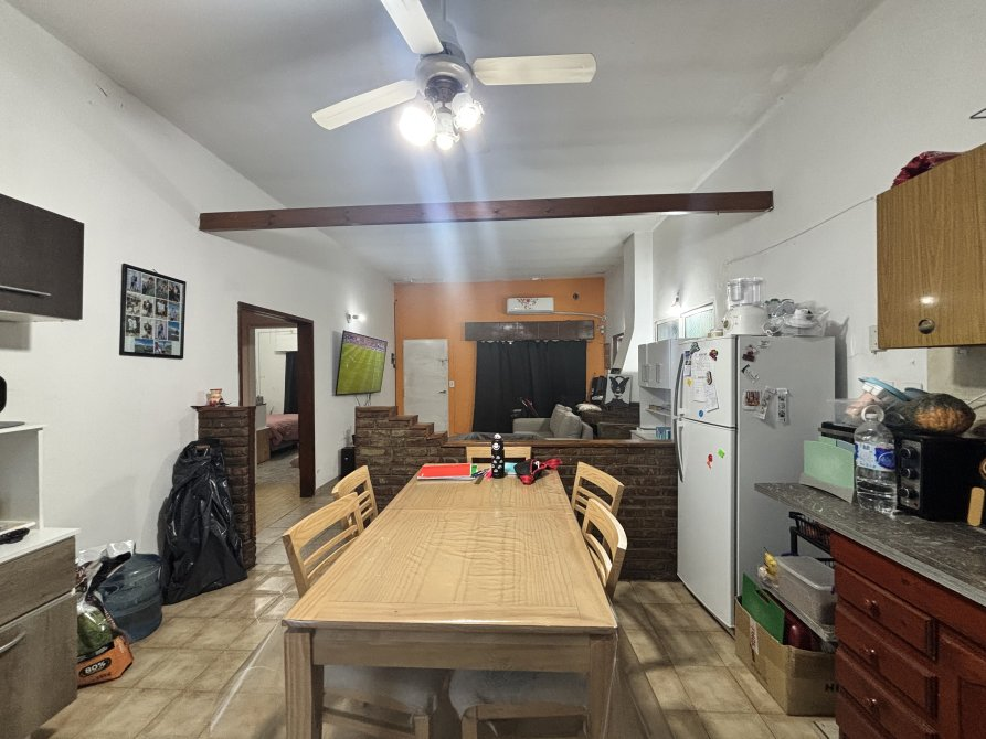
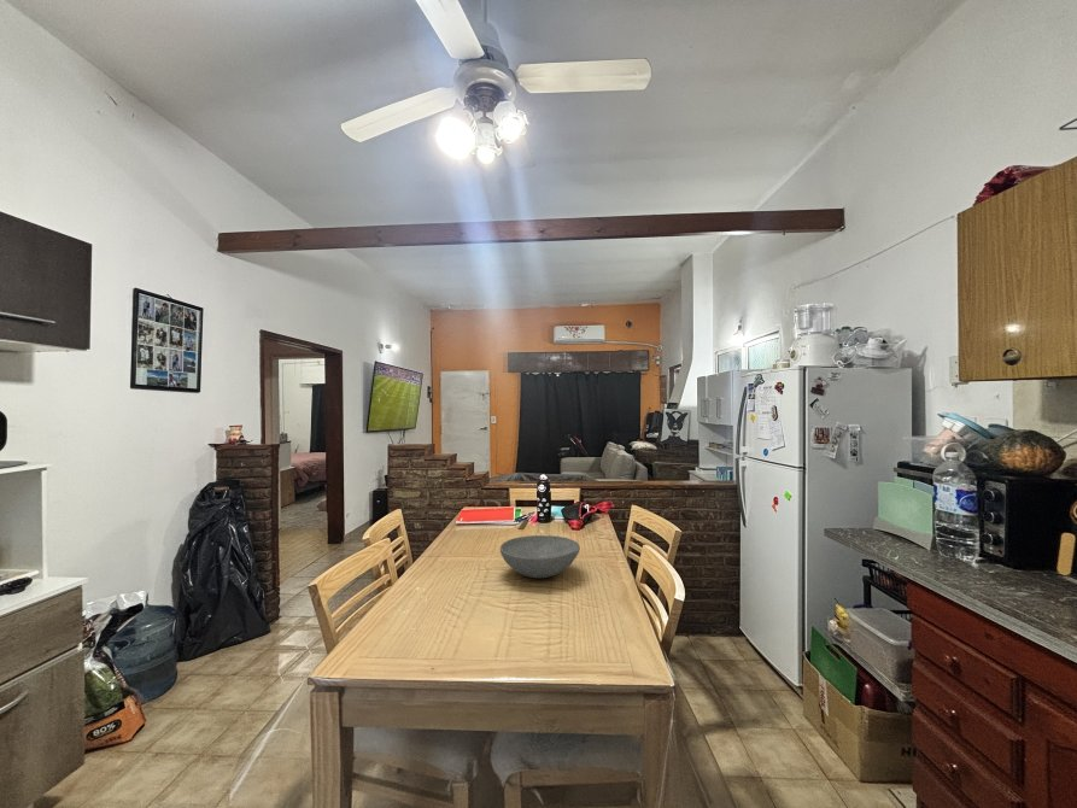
+ bowl (539, 558)
